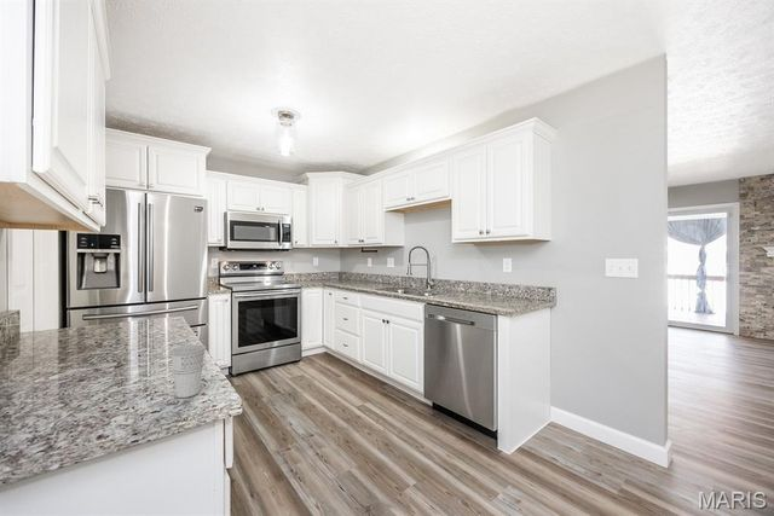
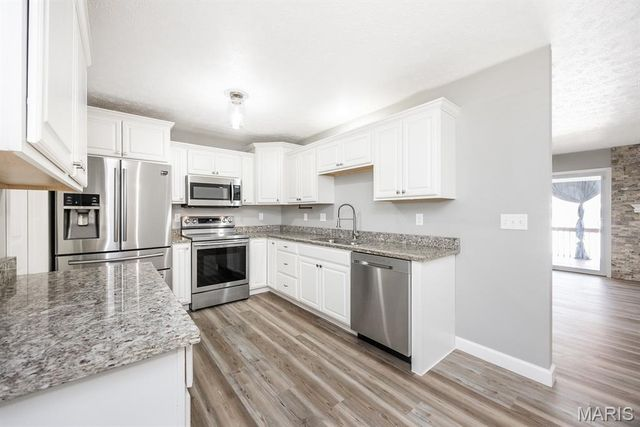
- cup (187, 370)
